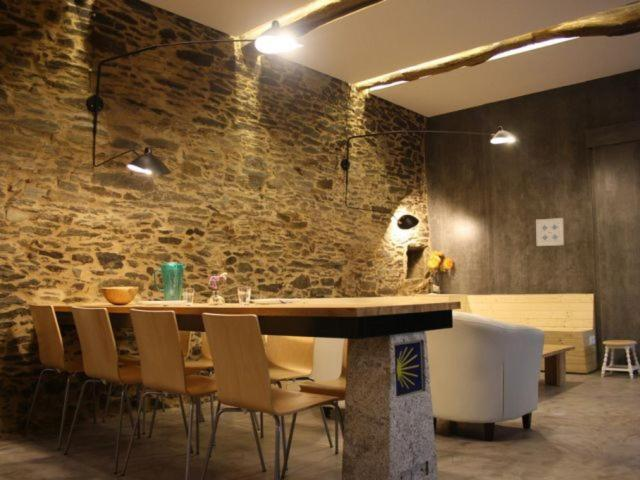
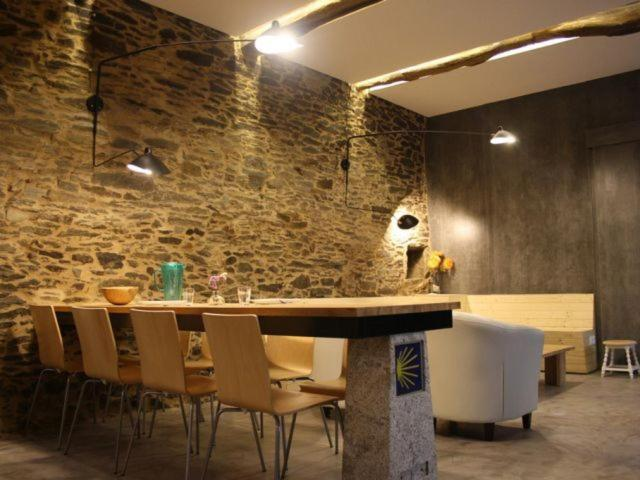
- wall art (549, 232)
